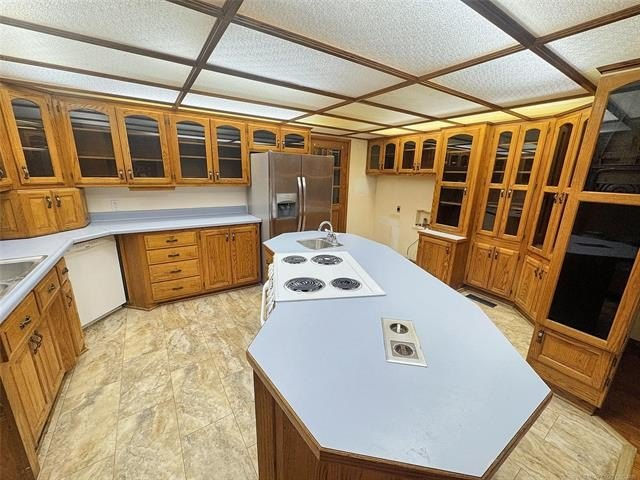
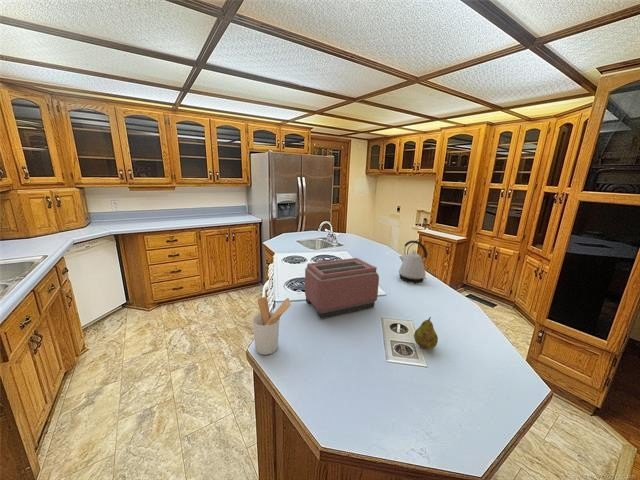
+ utensil holder (273, 324)
+ fruit (426, 332)
+ kettle (412, 260)
+ toaster (344, 284)
